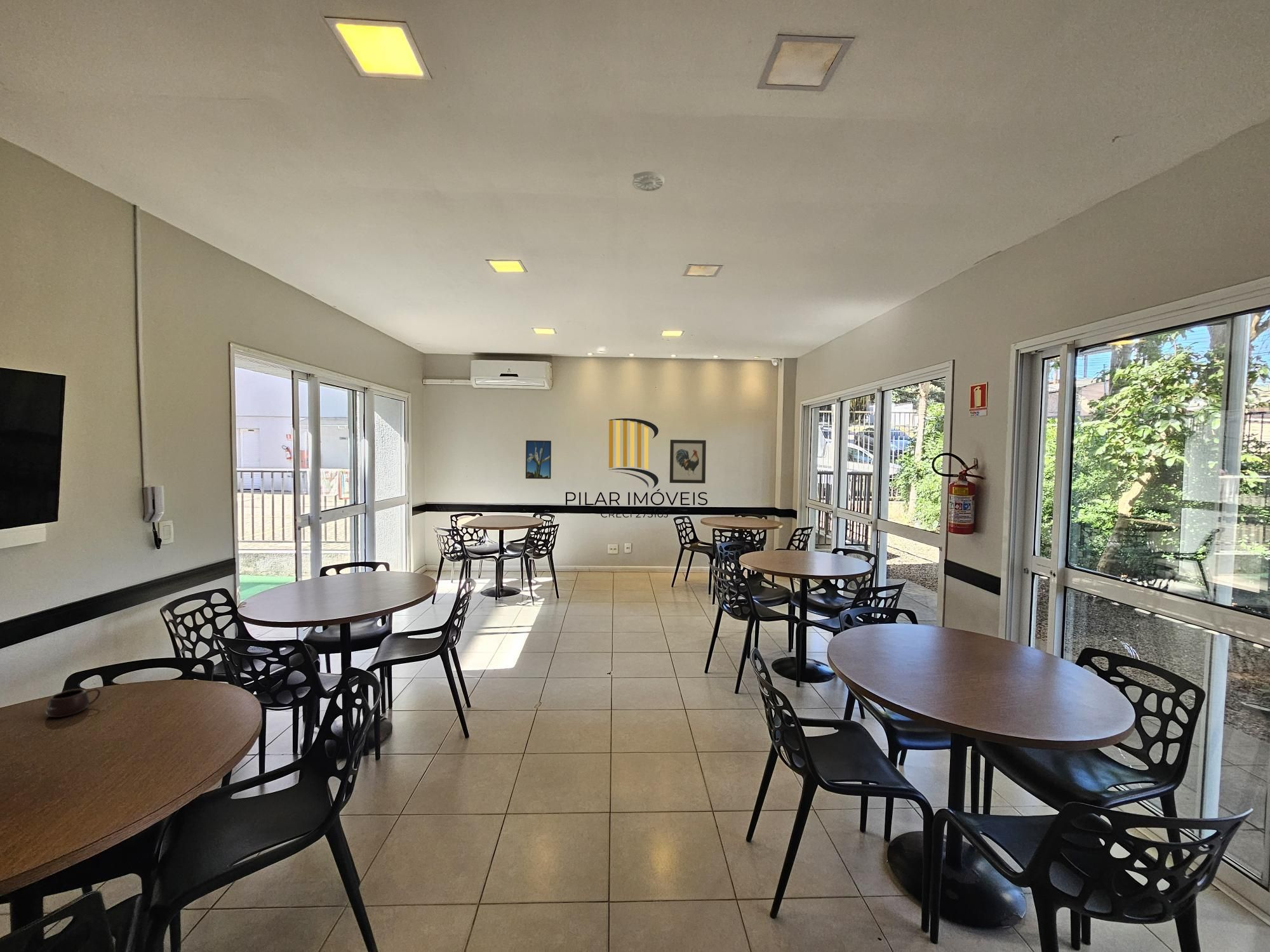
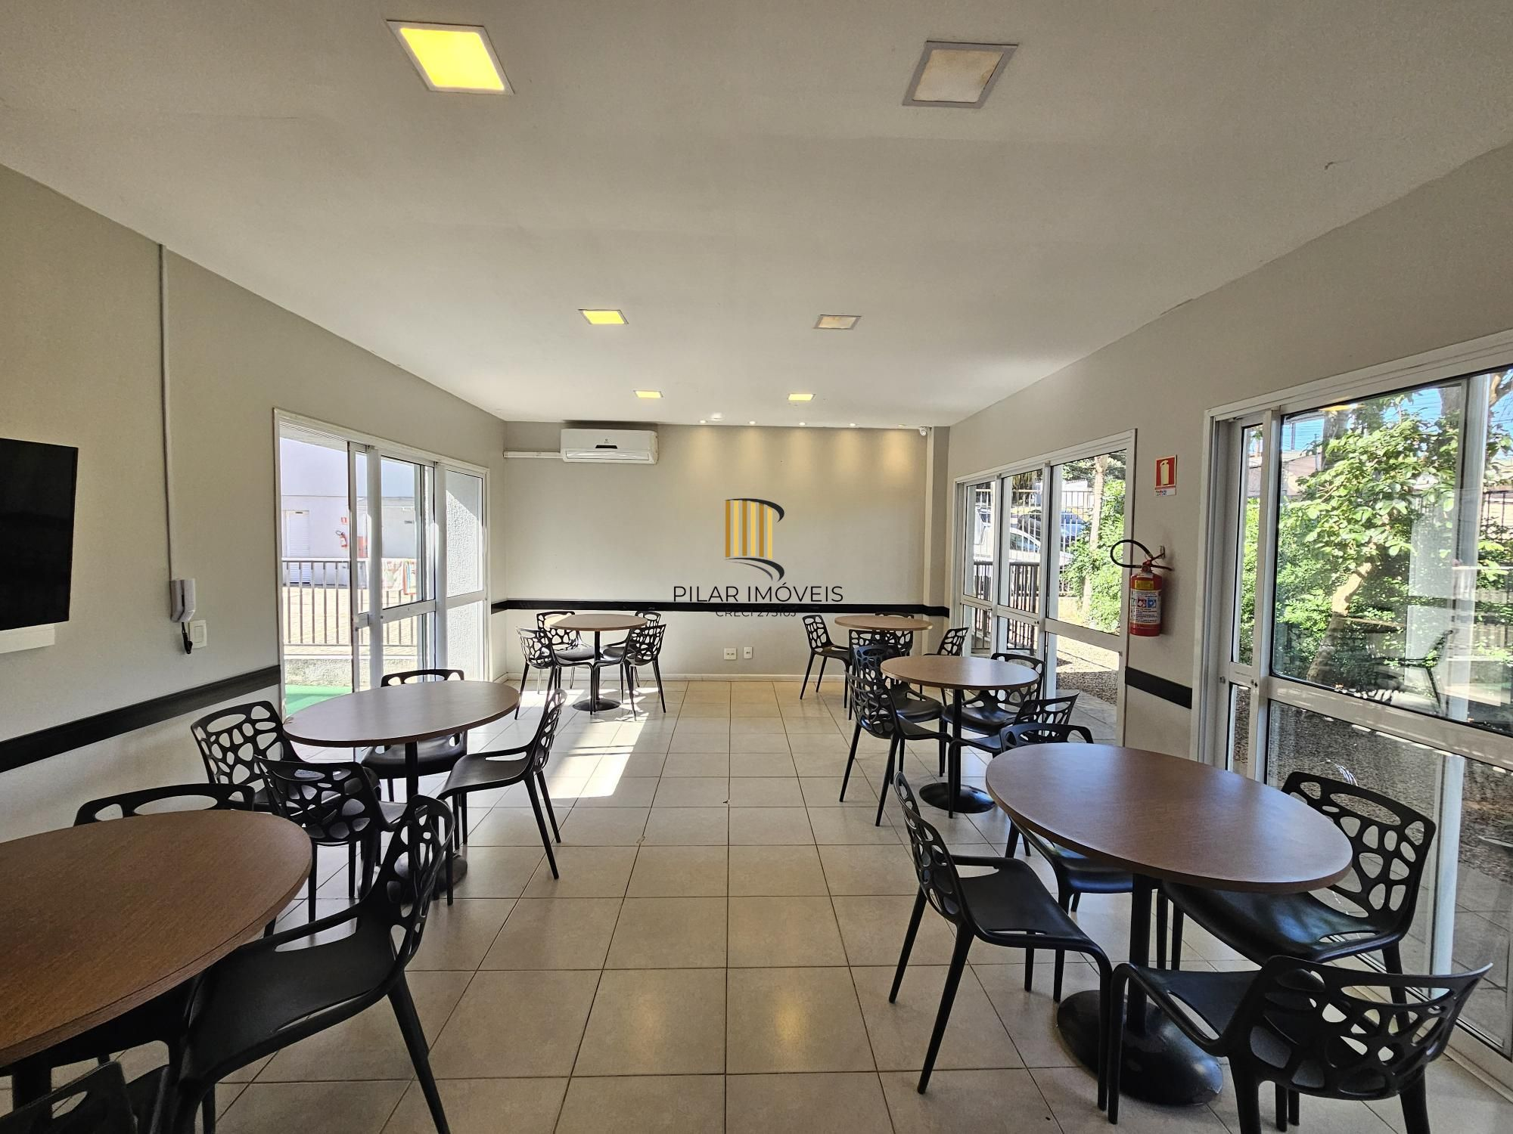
- wall art (688, 461)
- mug (74, 701)
- smoke detector (648, 183)
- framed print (538, 459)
